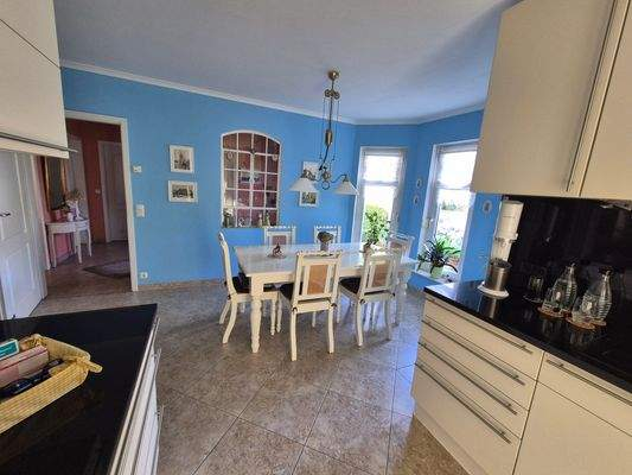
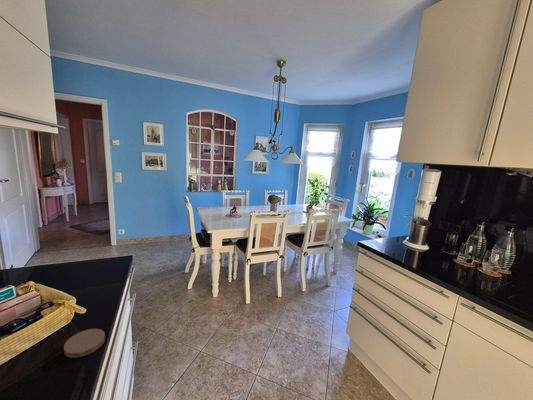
+ coaster (85, 342)
